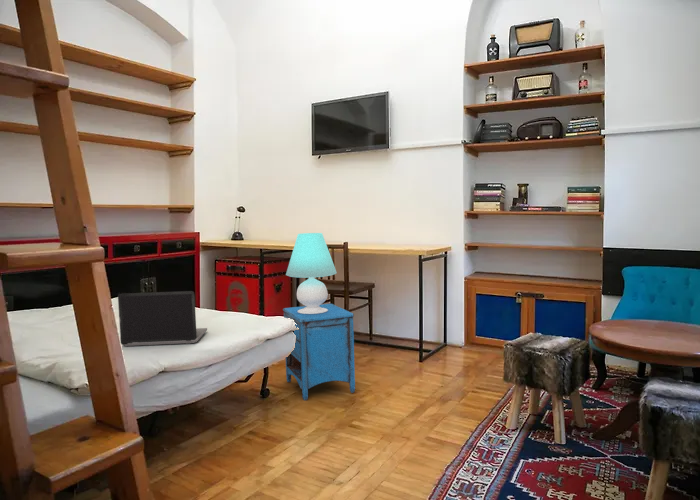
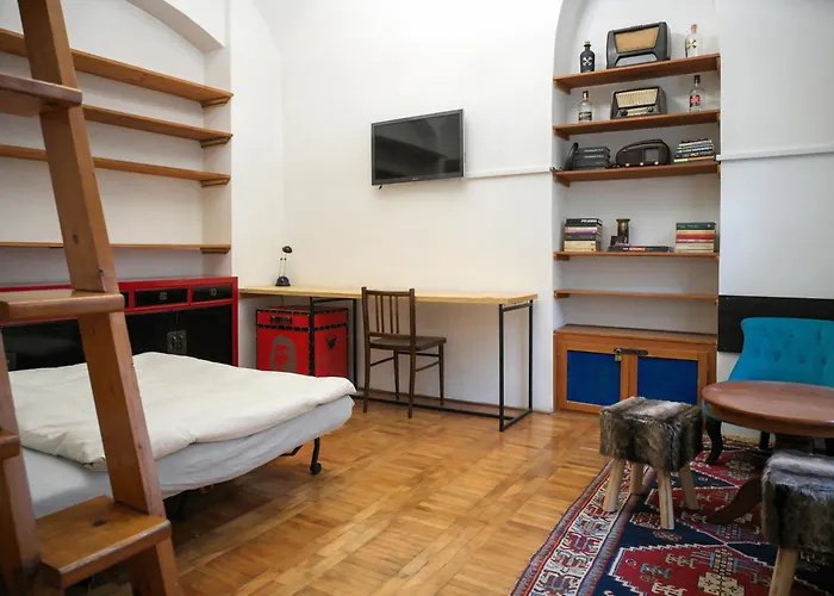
- nightstand (318, 349)
- table lamp (311, 272)
- laptop computer (165, 313)
